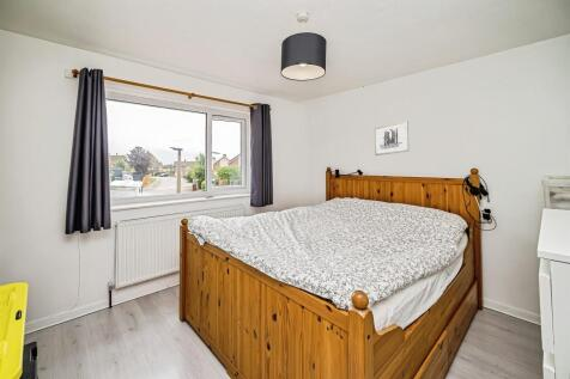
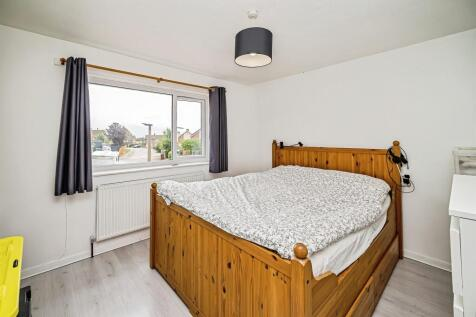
- wall art (390, 139)
